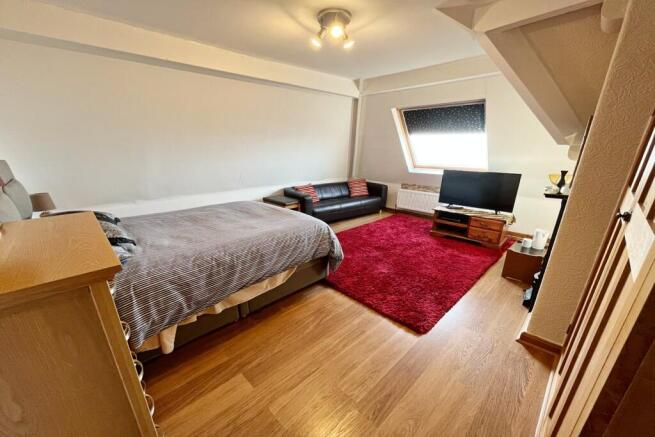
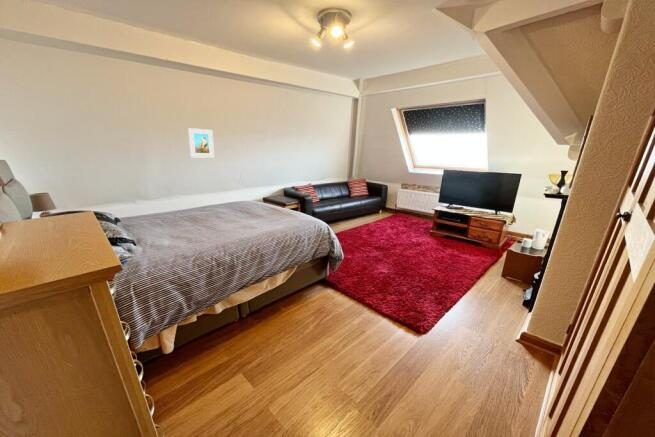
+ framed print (201, 143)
